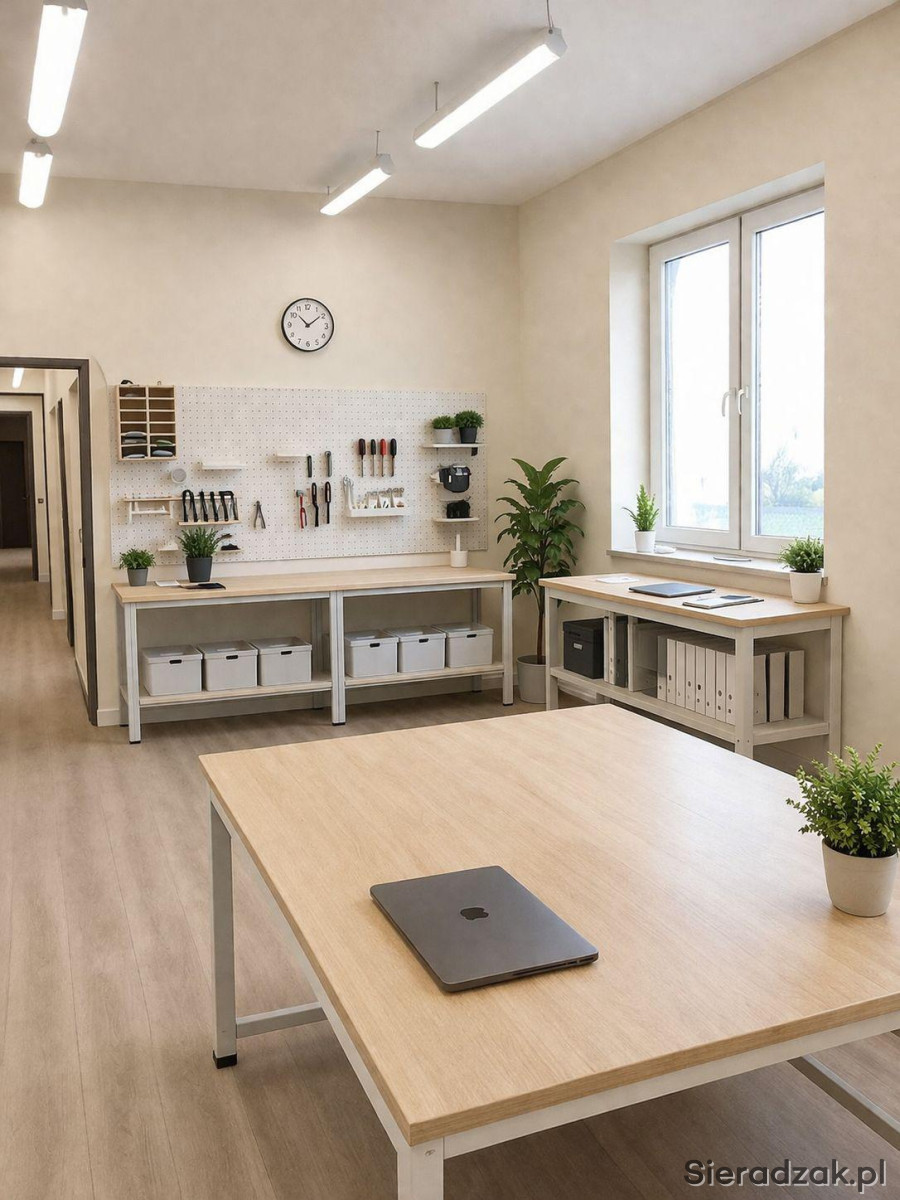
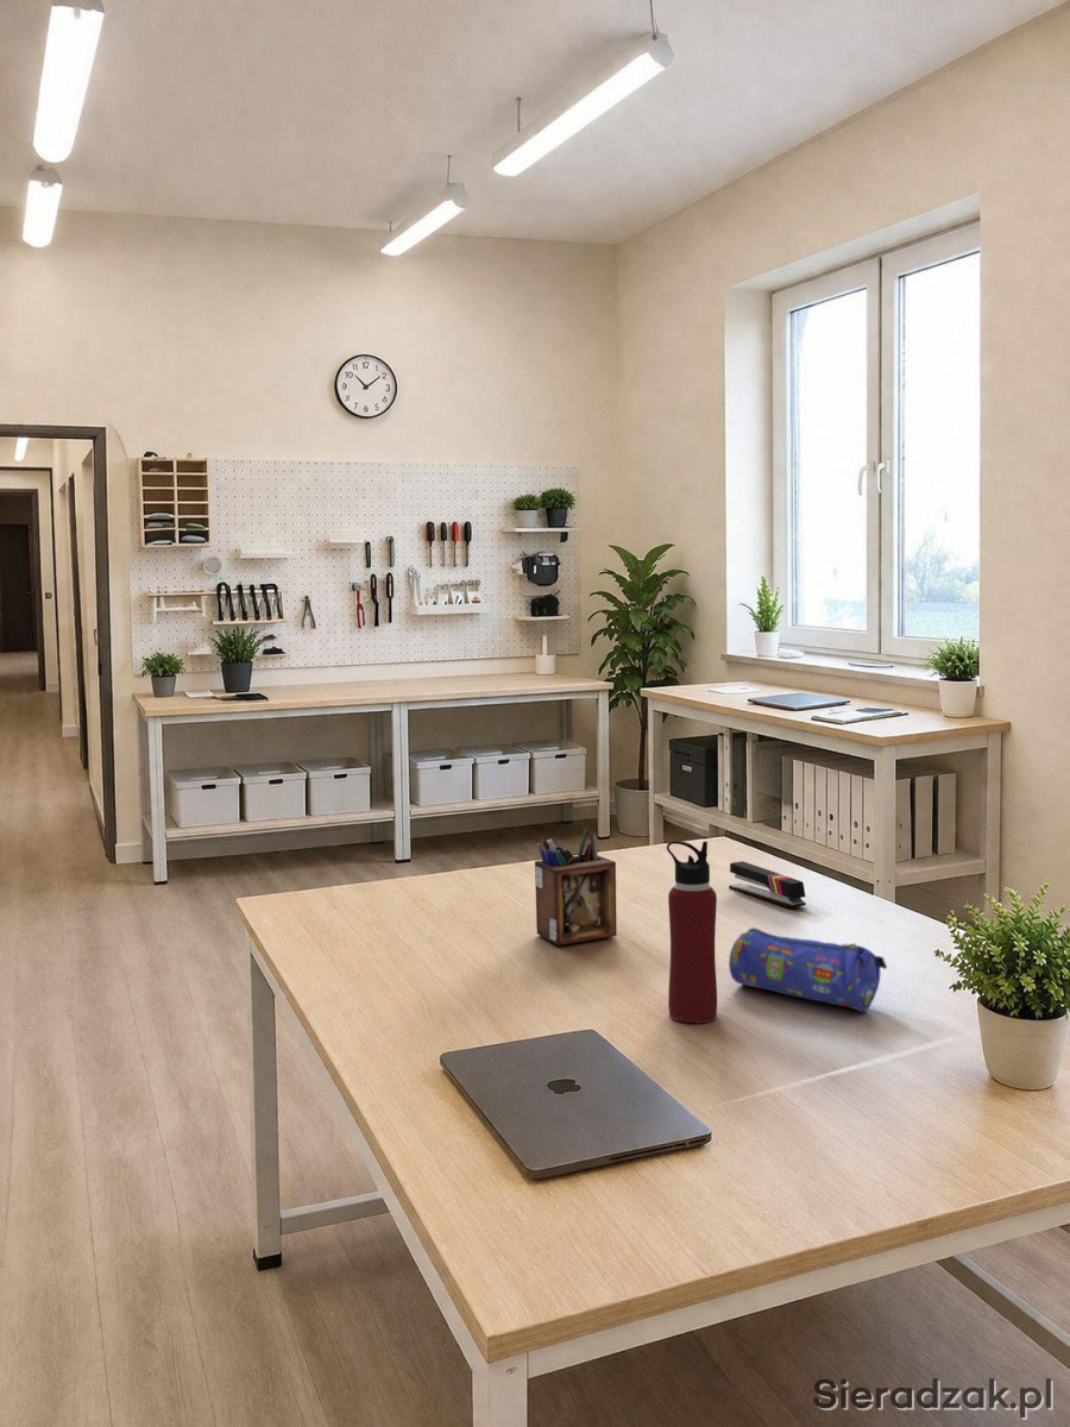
+ desk organizer (574, 884)
+ water bottle (692, 928)
+ stapler (766, 882)
+ pencil case (804, 966)
